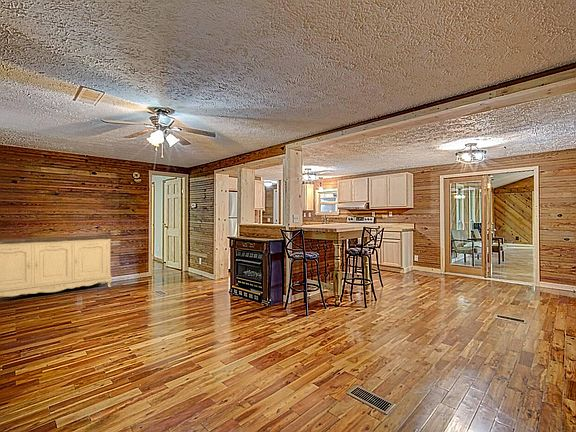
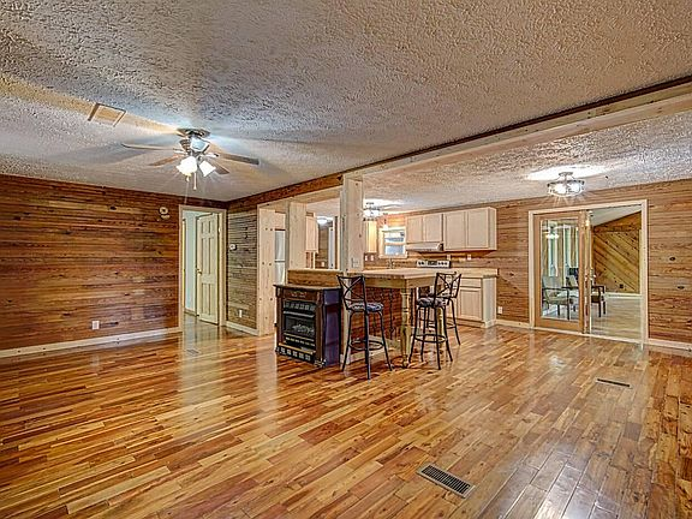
- sideboard (51, 265)
